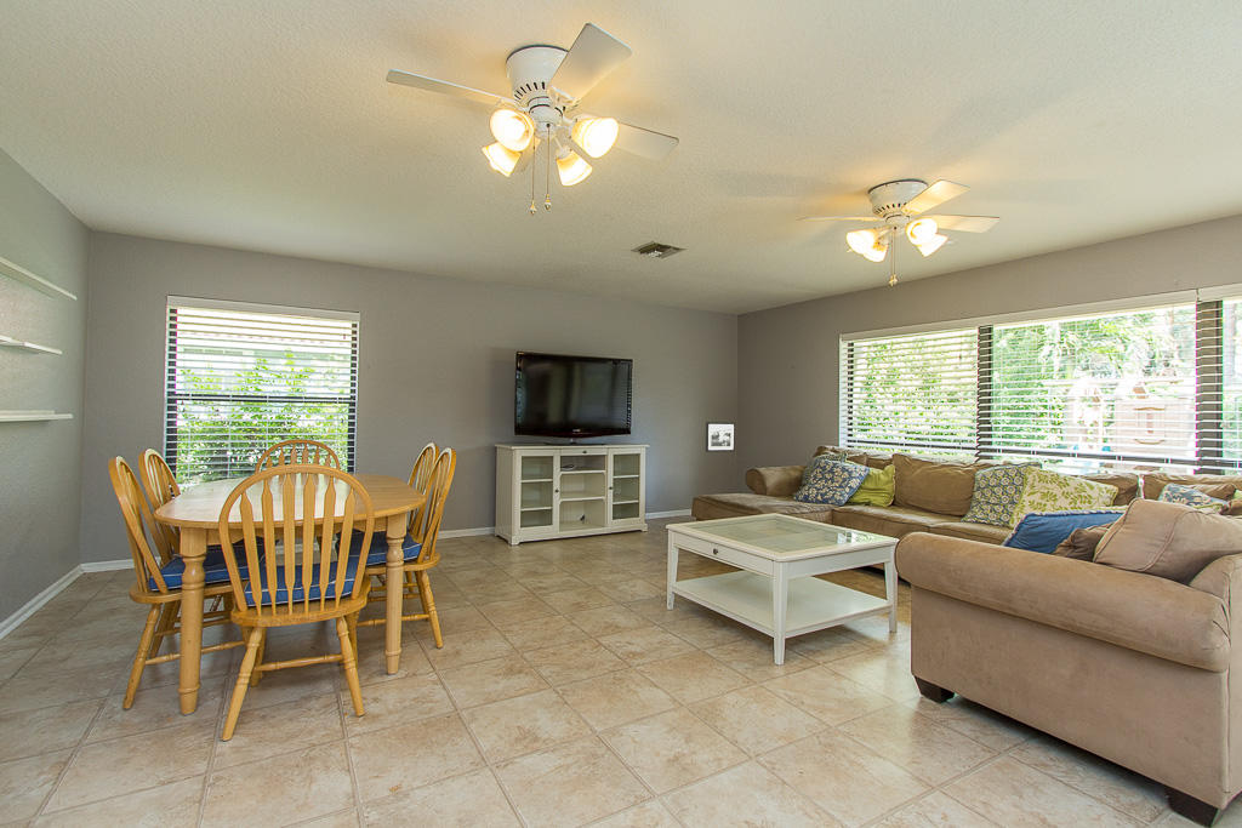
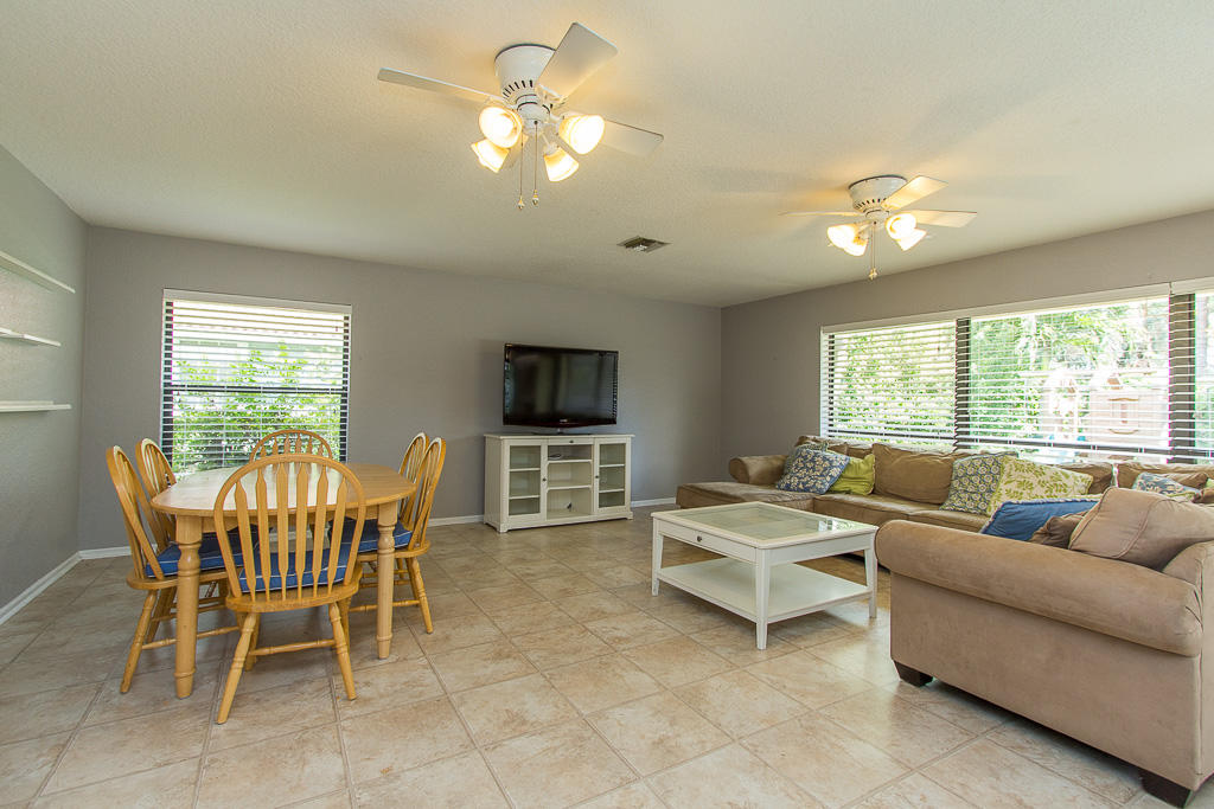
- picture frame (720, 436)
